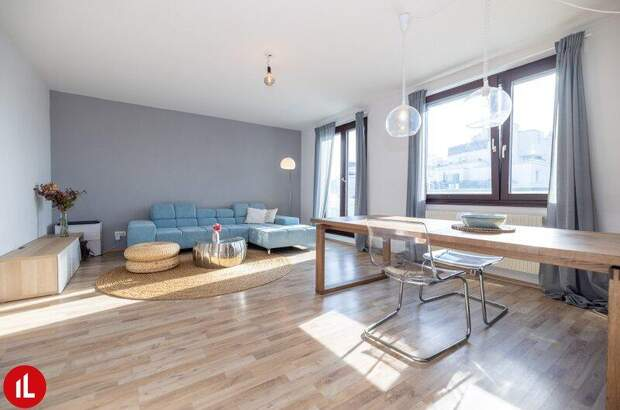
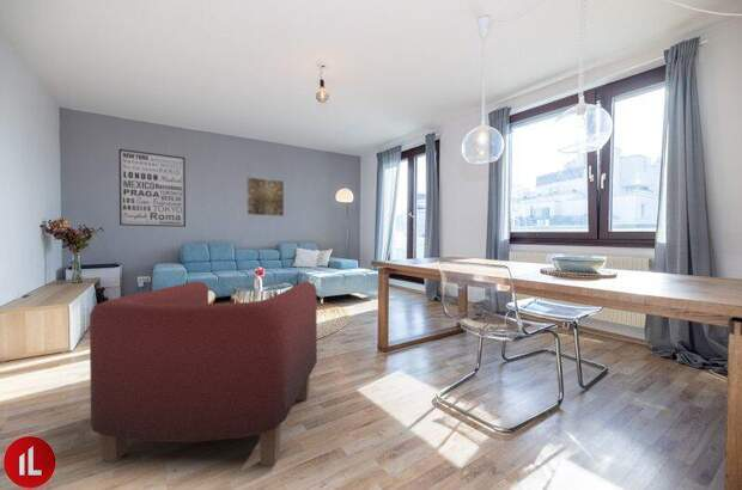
+ armchair (221, 357)
+ wall art (266, 197)
+ wall art (153, 189)
